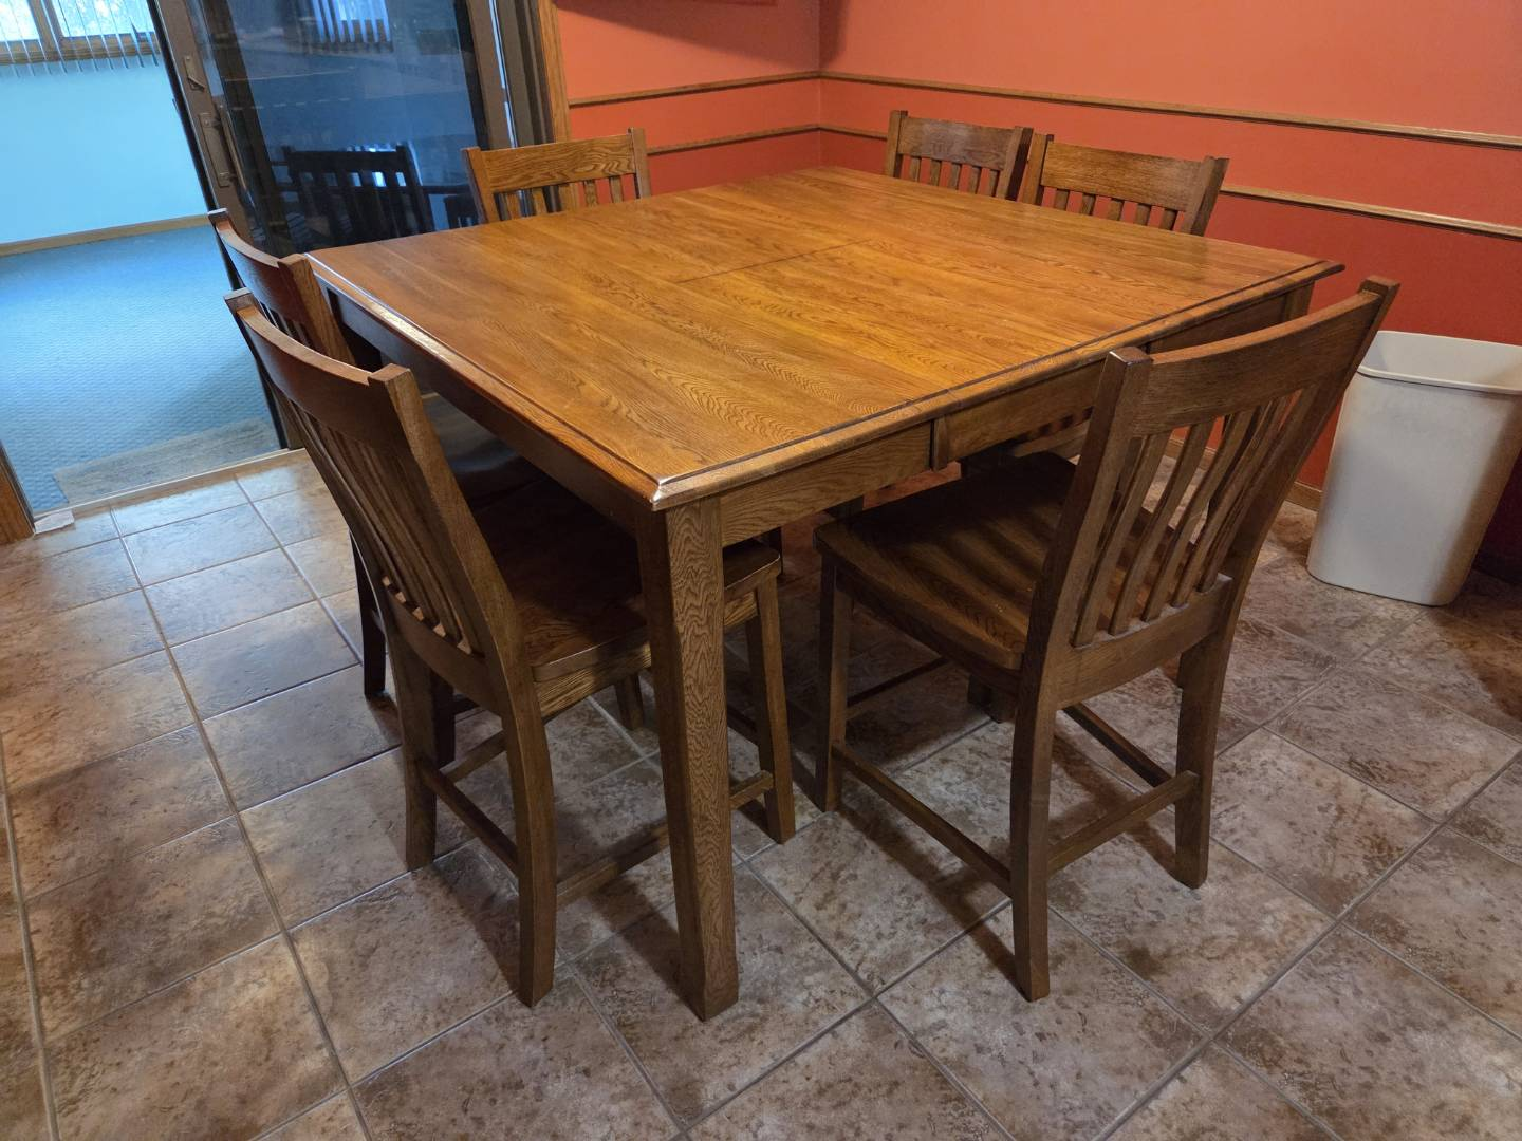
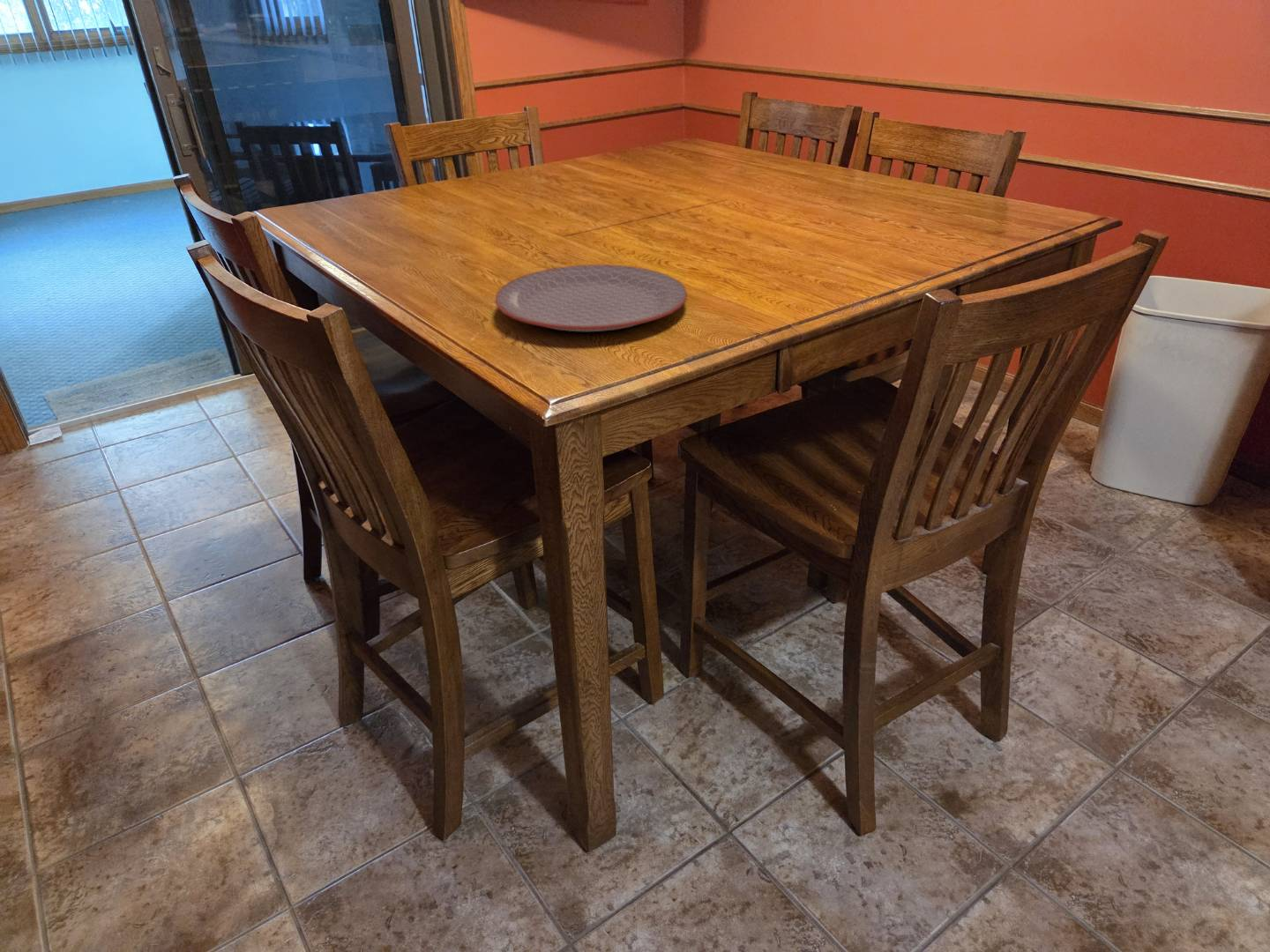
+ plate (592, 300)
